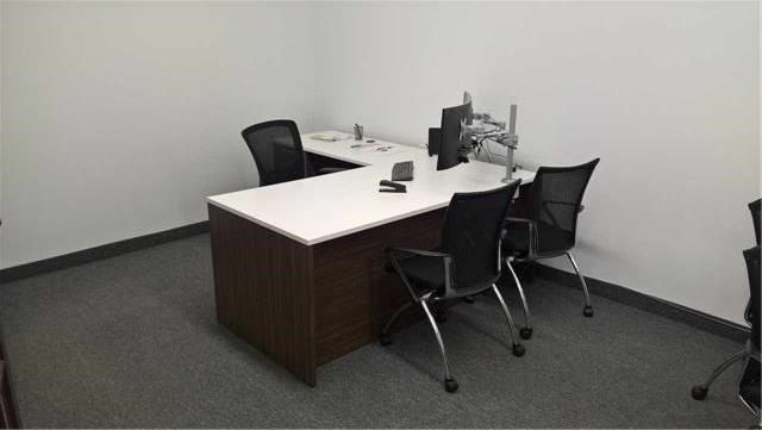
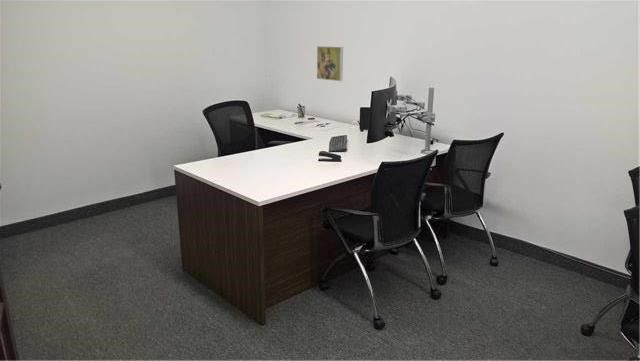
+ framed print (329, 63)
